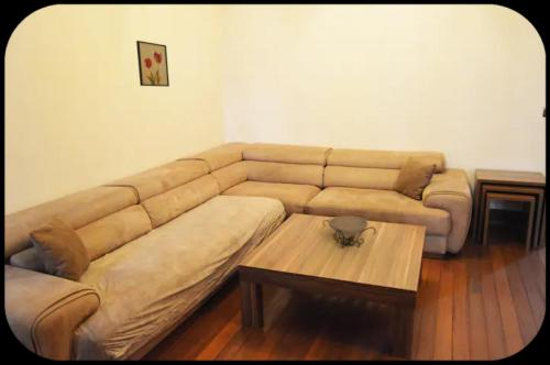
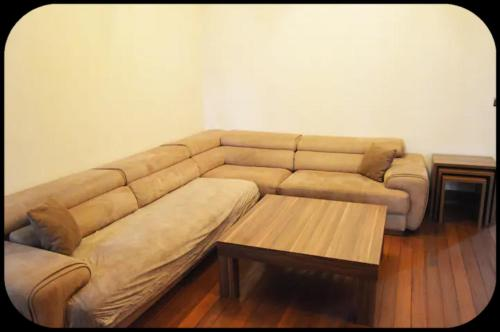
- decorative bowl (348, 233)
- wall art (153, 65)
